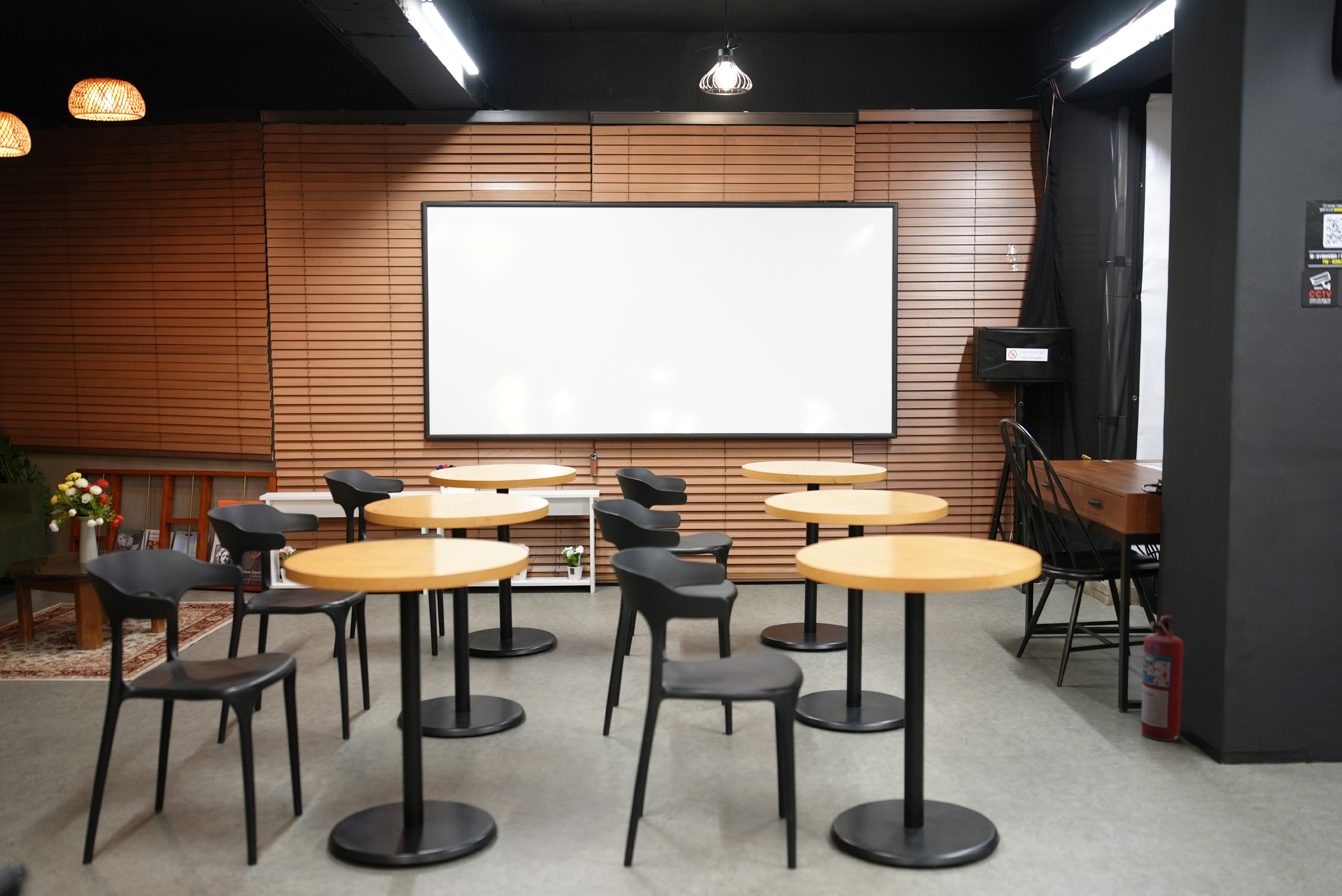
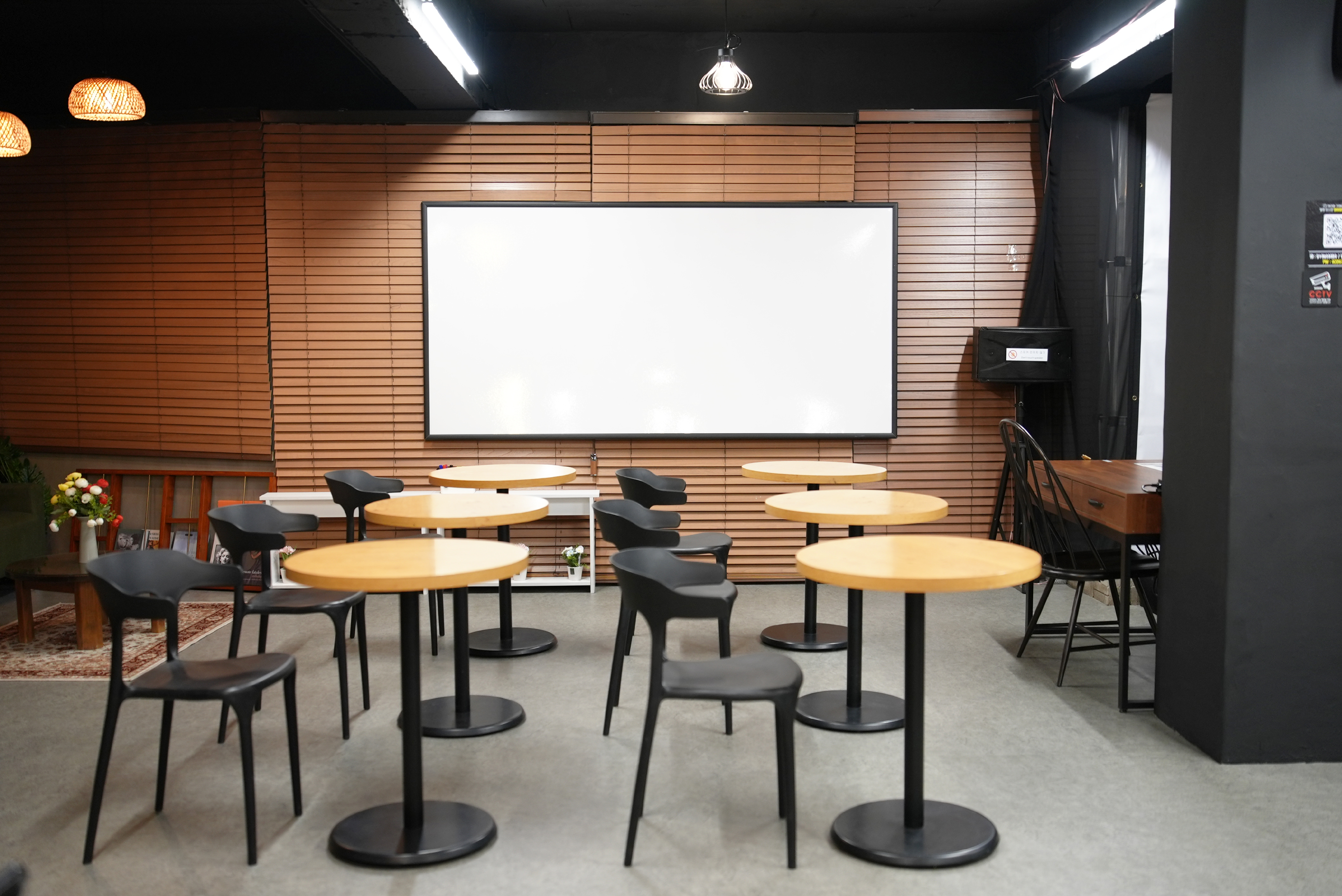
- fire extinguisher (1162, 673)
